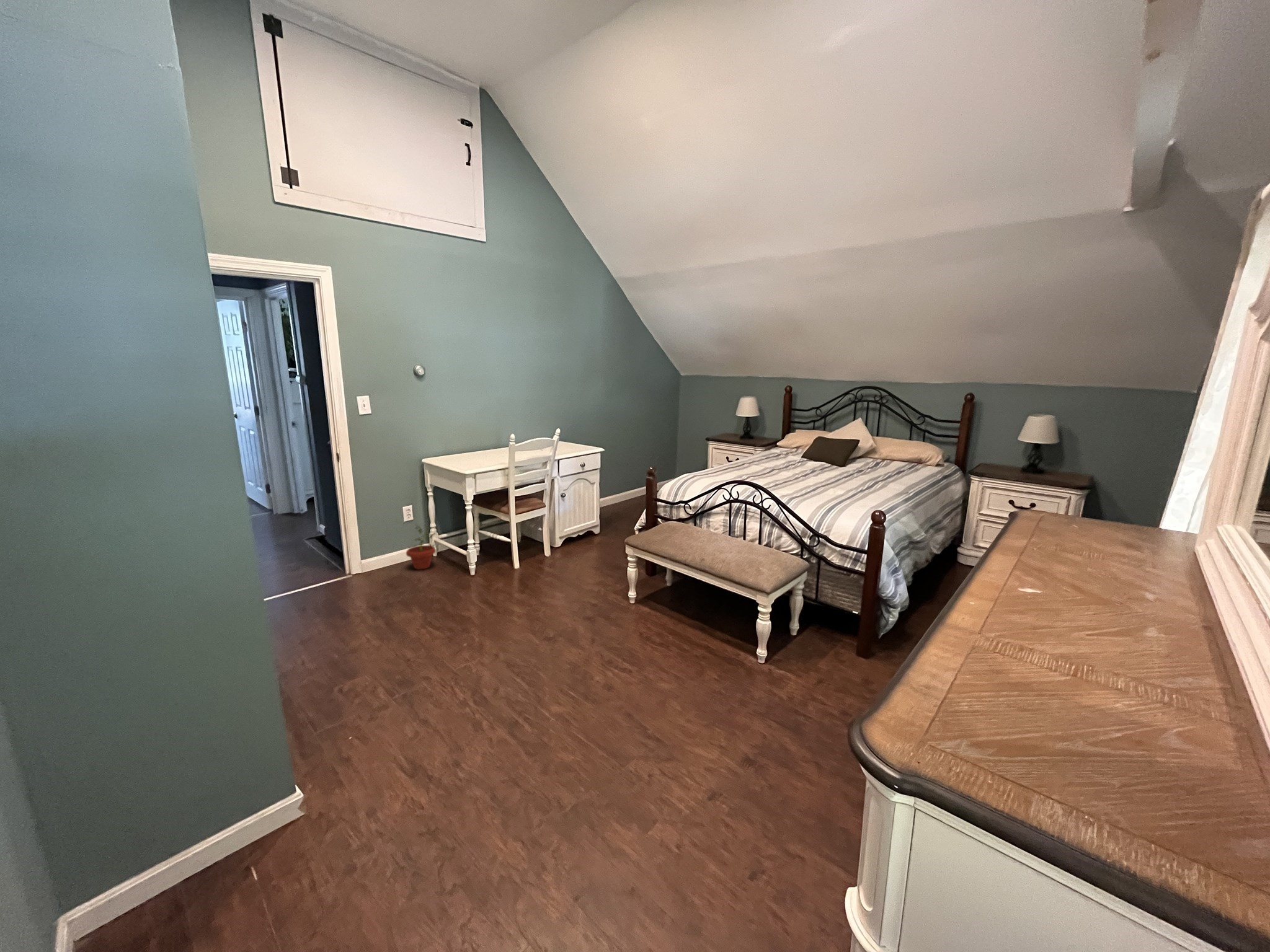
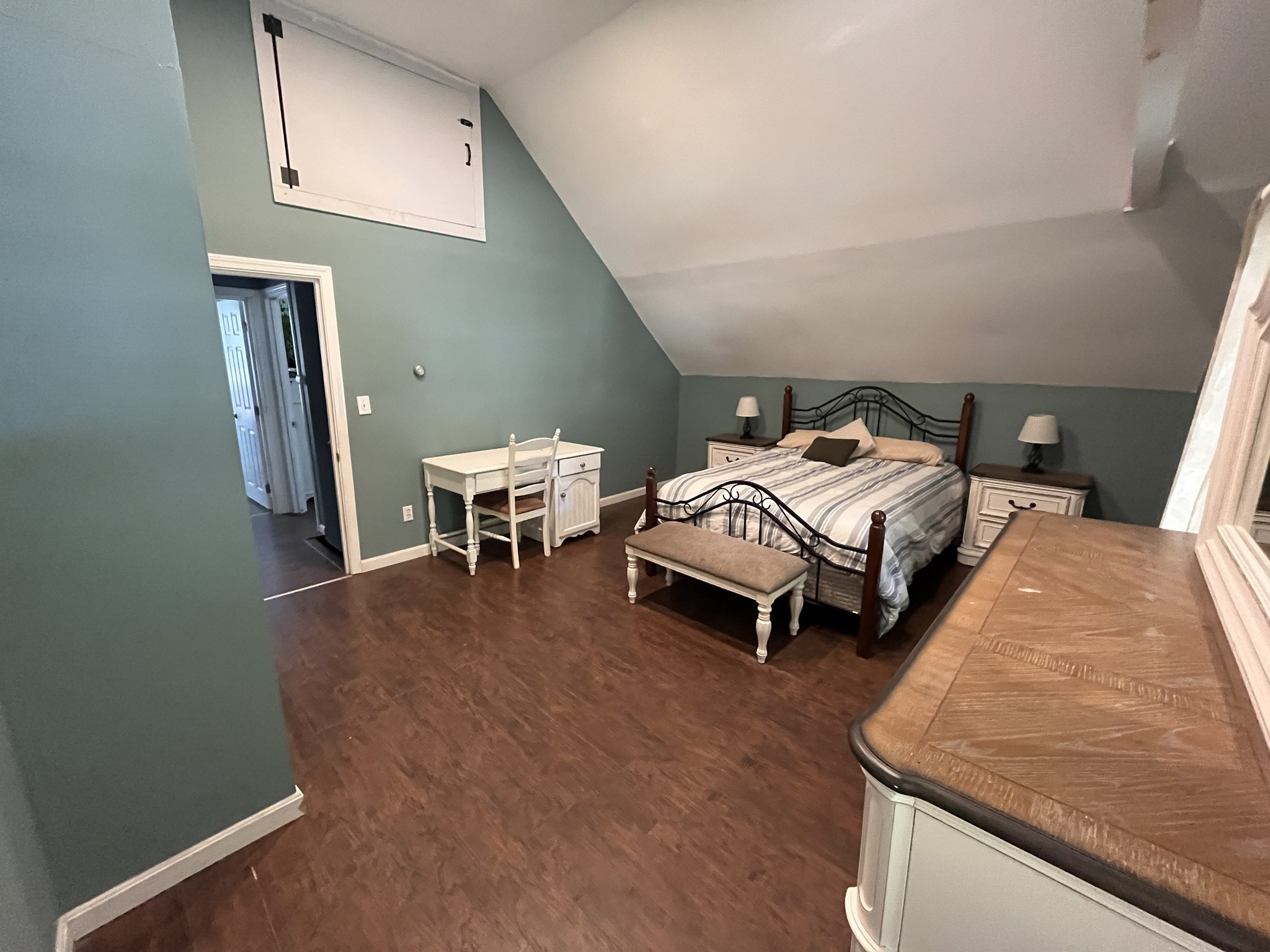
- potted plant (421, 546)
